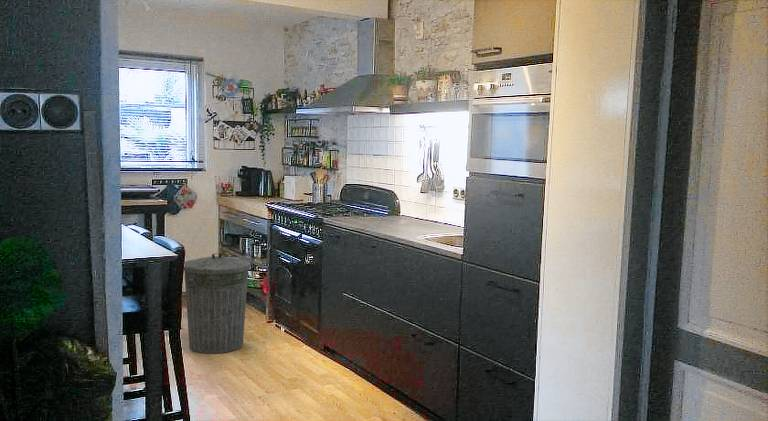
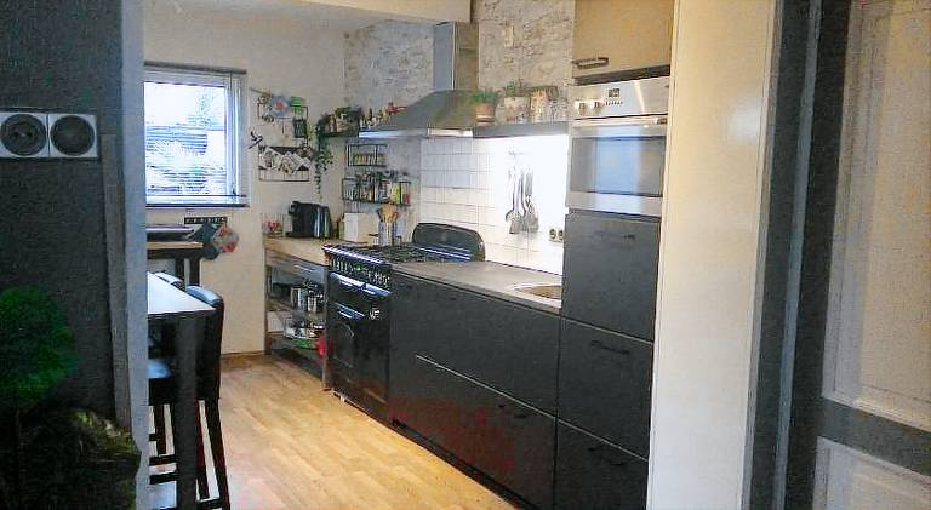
- trash can (216, 299)
